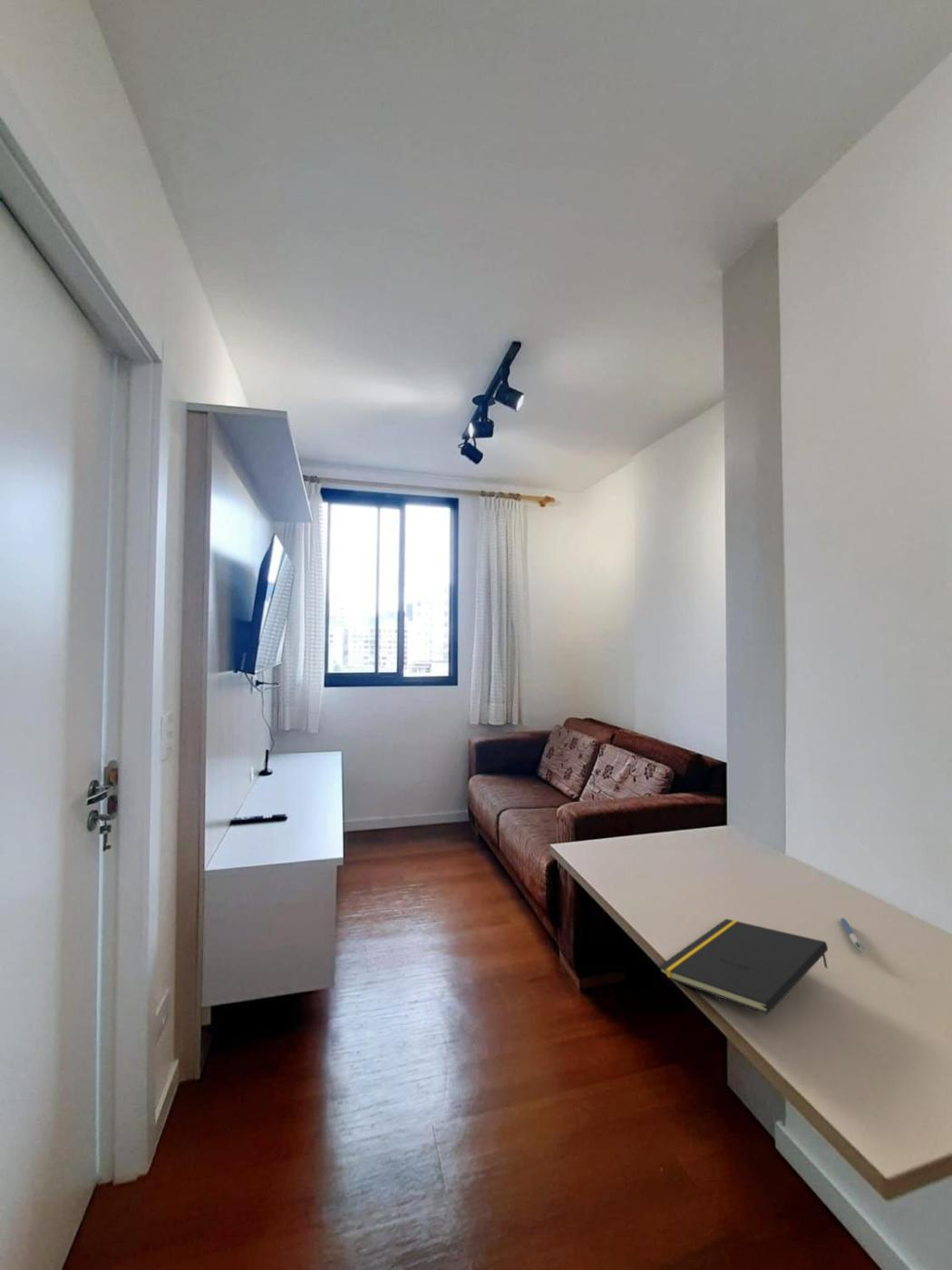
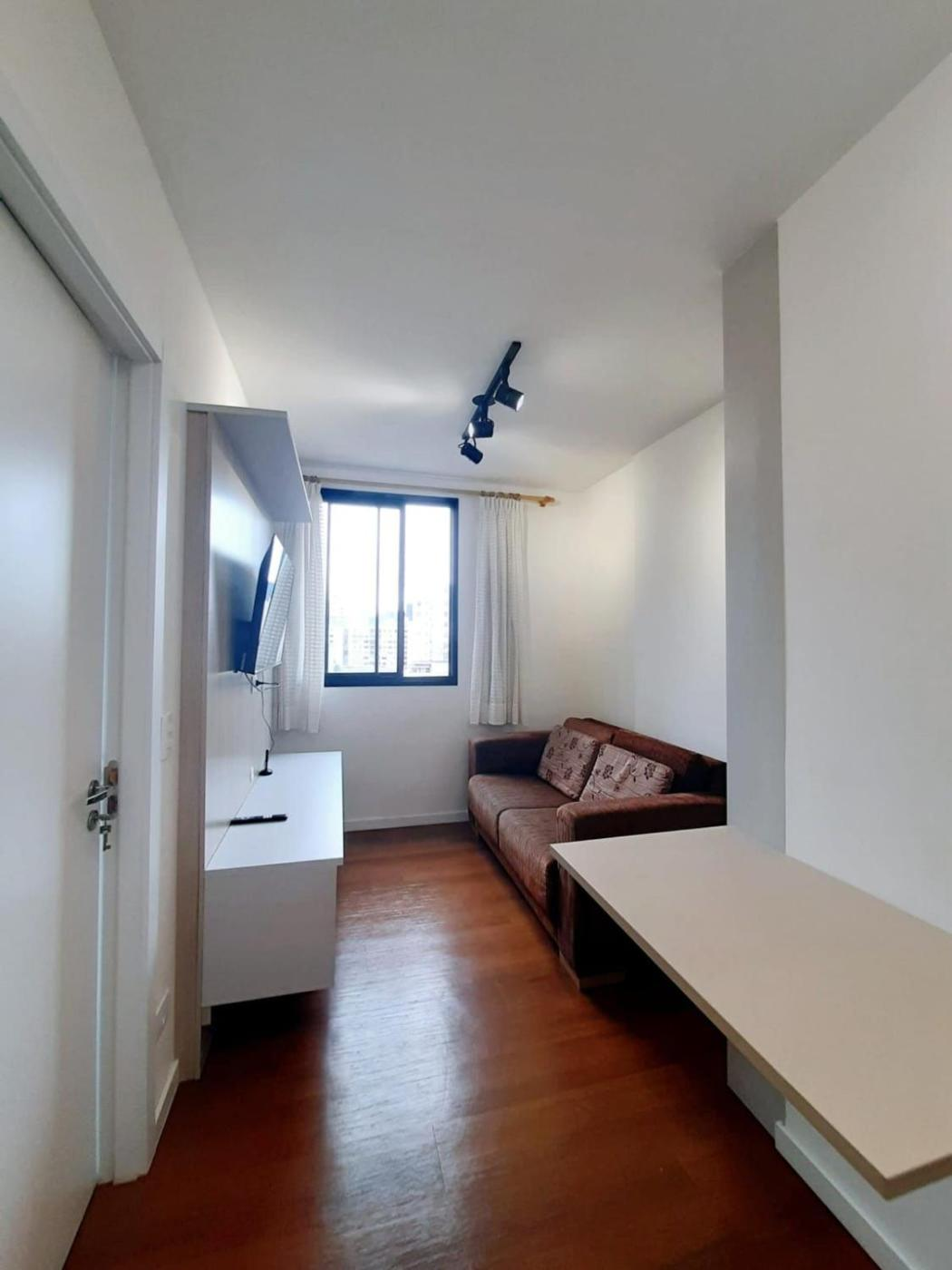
- notepad (743, 958)
- pen (852, 933)
